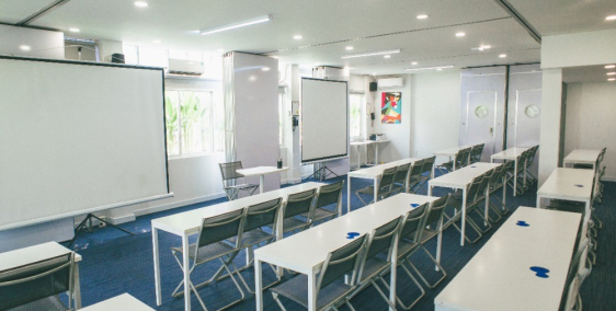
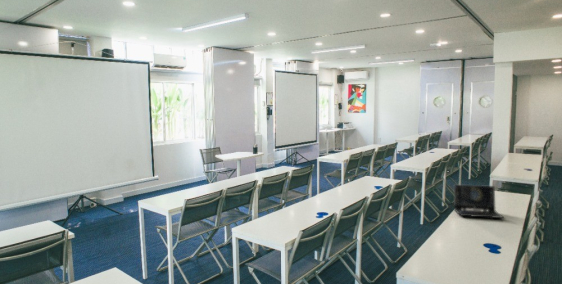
+ laptop (477, 201)
